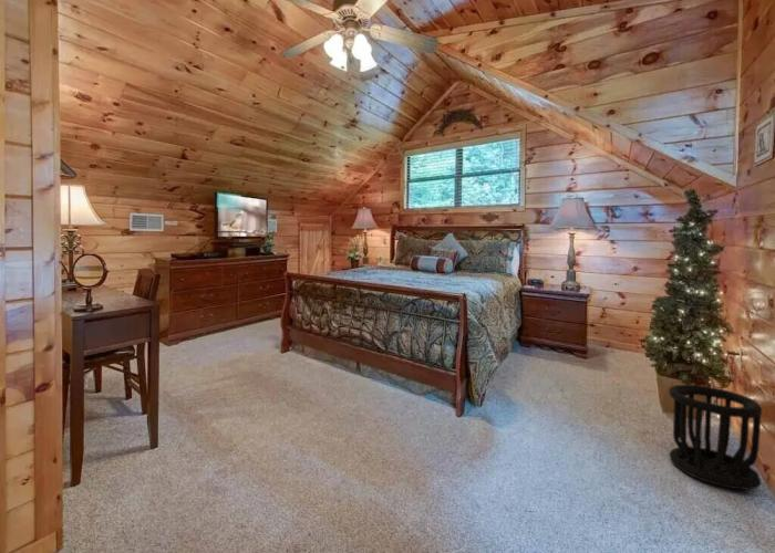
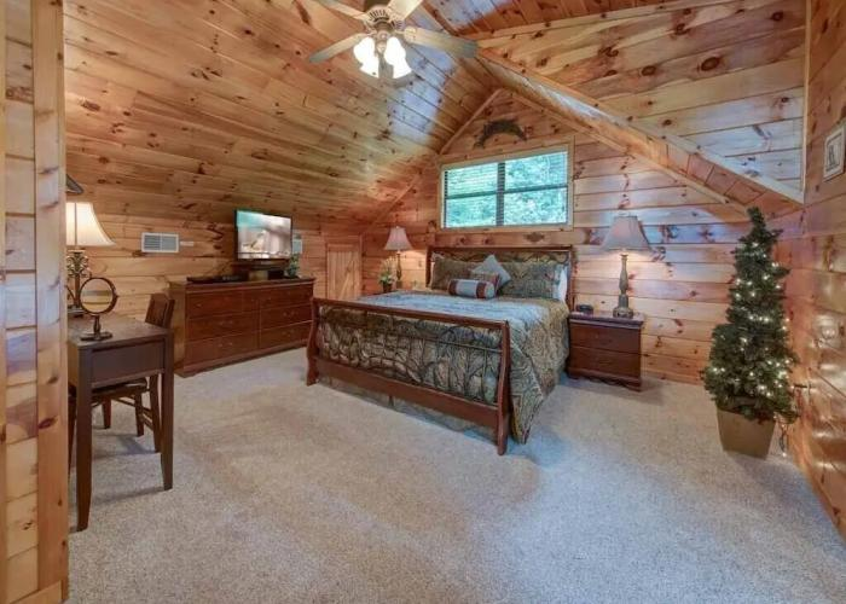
- wastebasket (710, 432)
